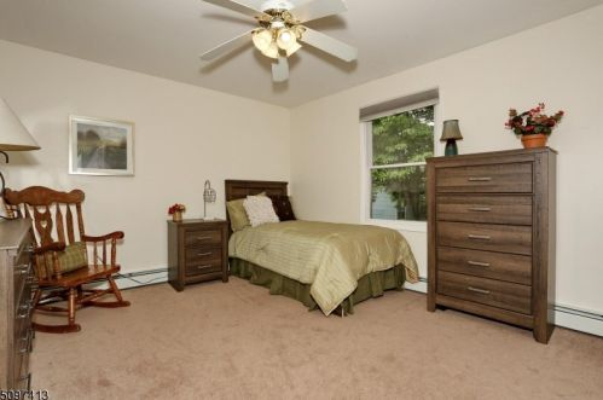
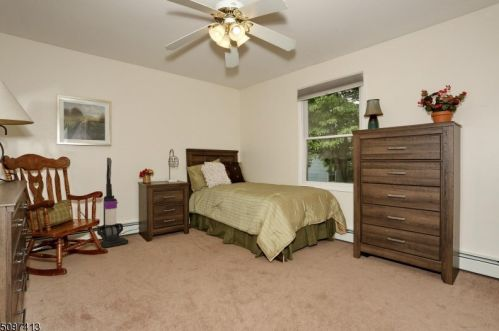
+ vacuum cleaner (111, 199)
